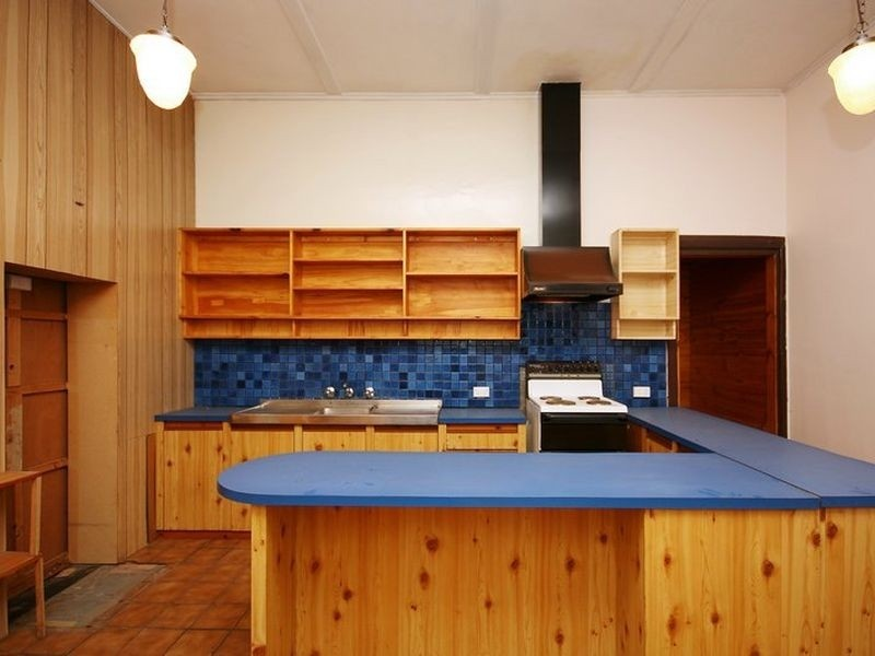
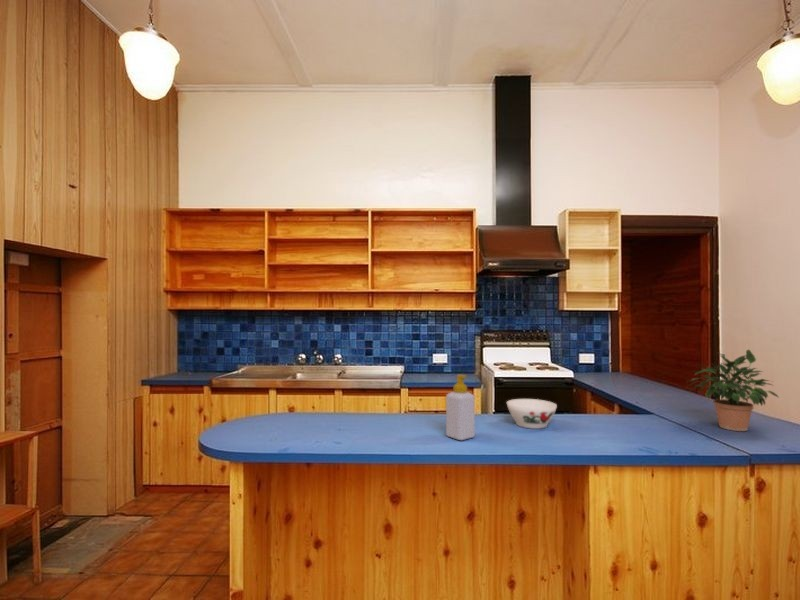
+ potted plant (725, 388)
+ bowl (531, 414)
+ soap bottle (460, 405)
